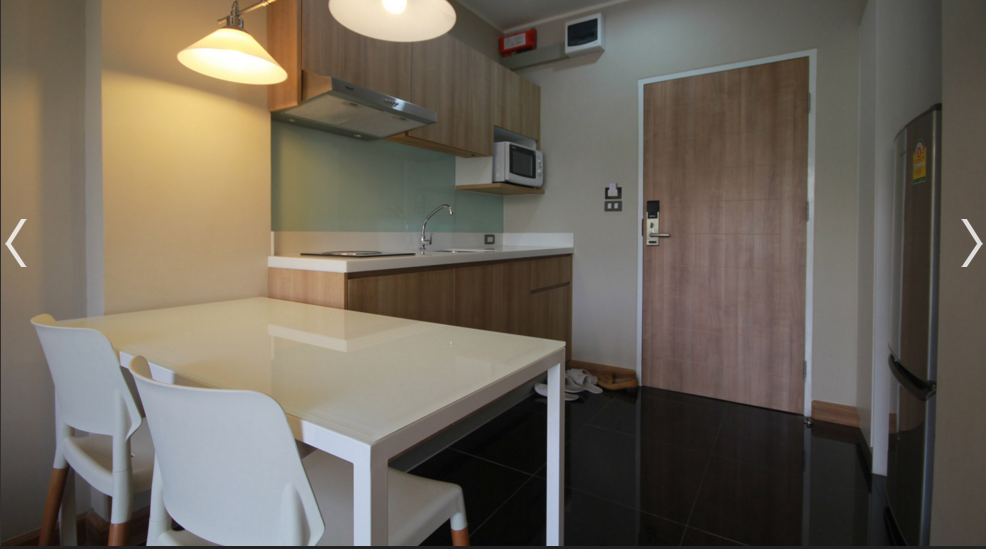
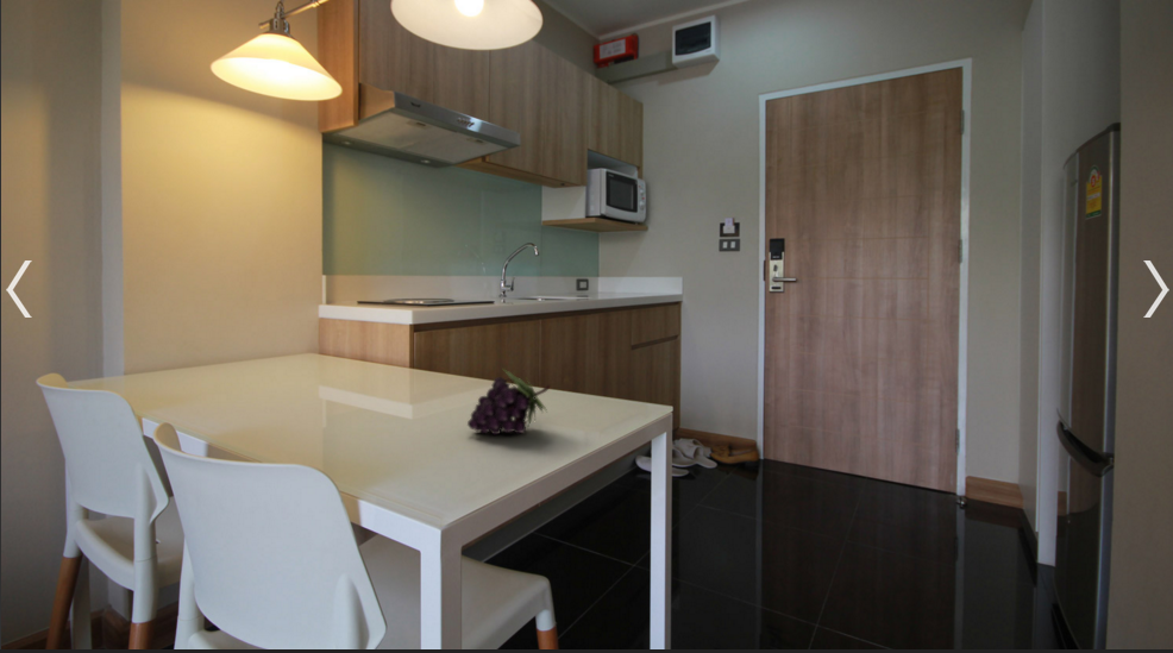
+ fruit (509, 401)
